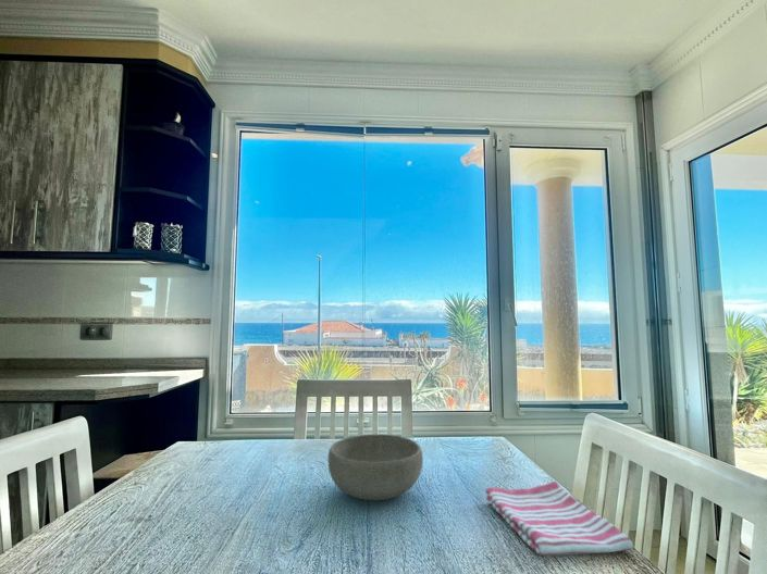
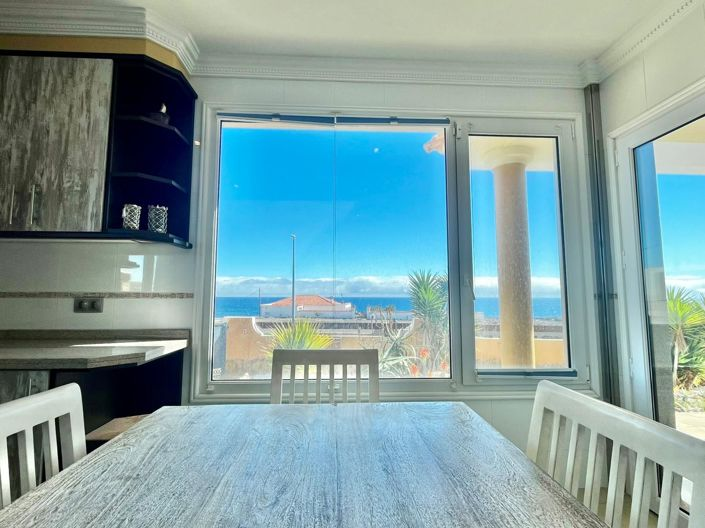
- bowl (375, 469)
- dish towel (549, 513)
